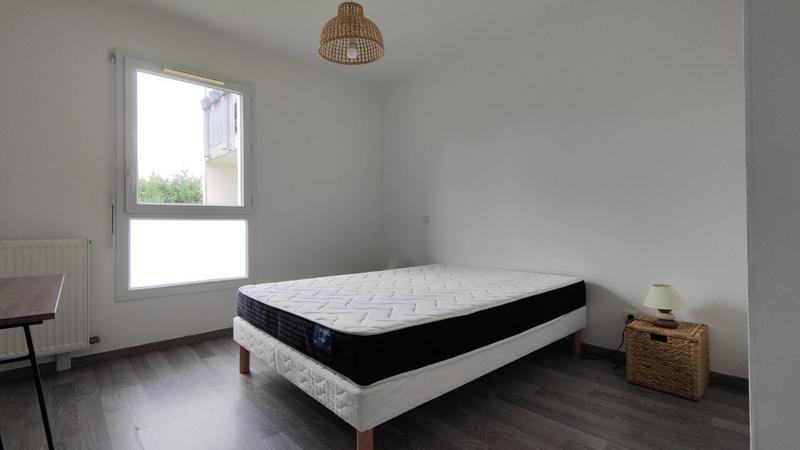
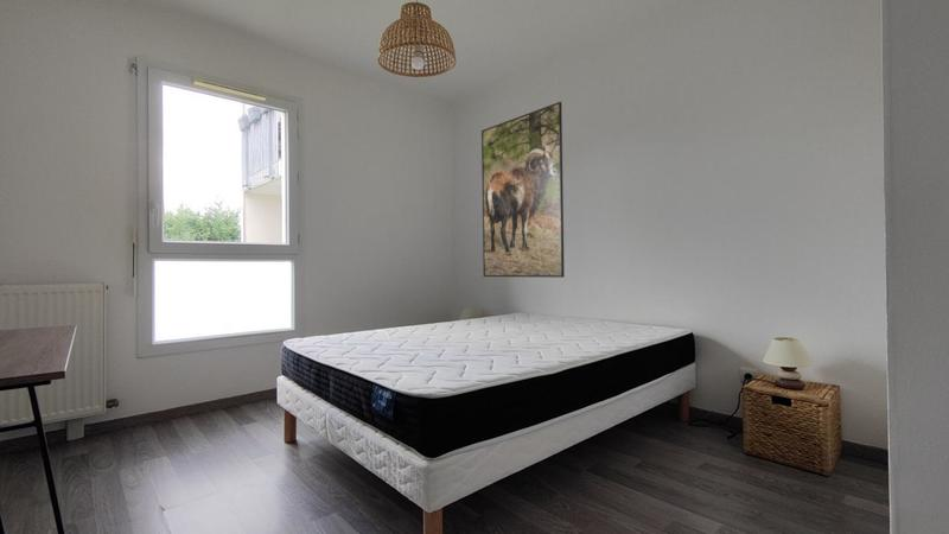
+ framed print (518, 197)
